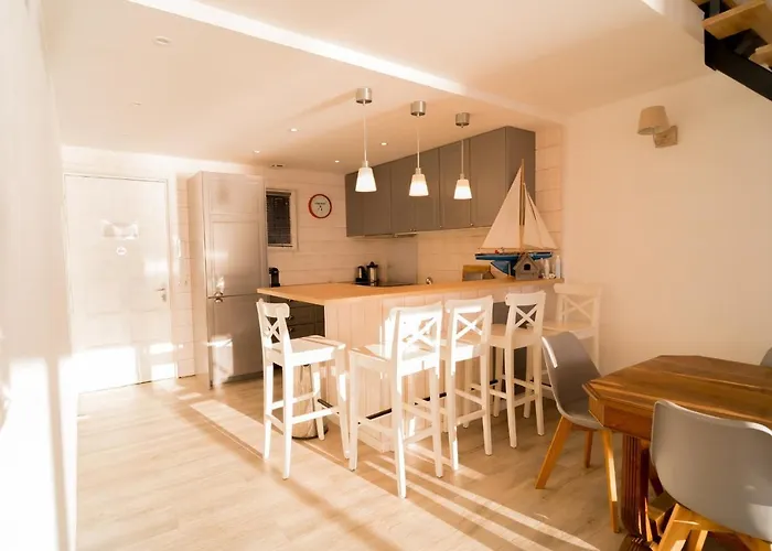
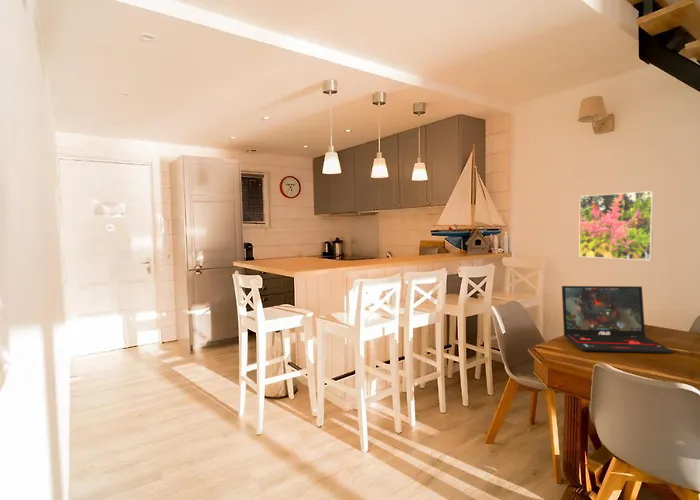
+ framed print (613, 226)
+ laptop (613, 317)
